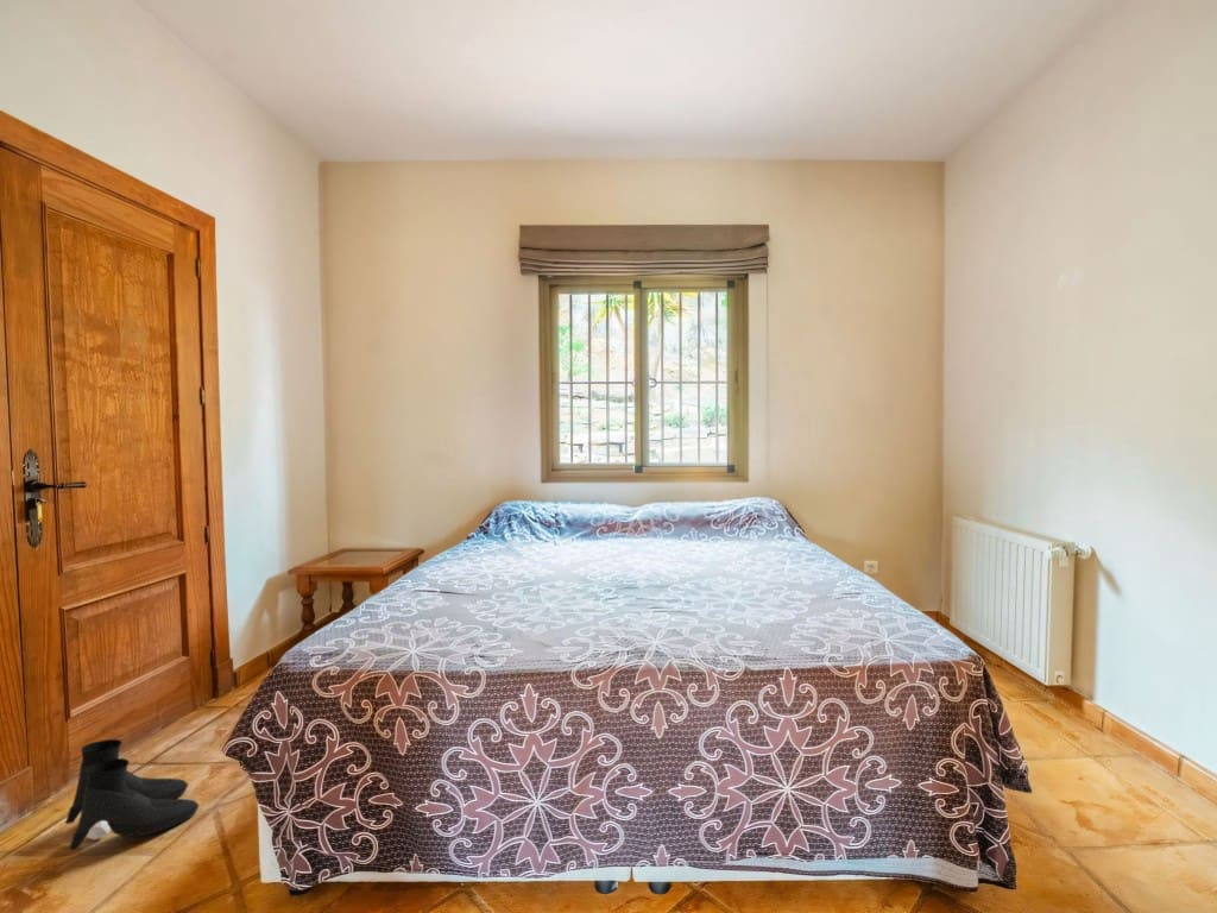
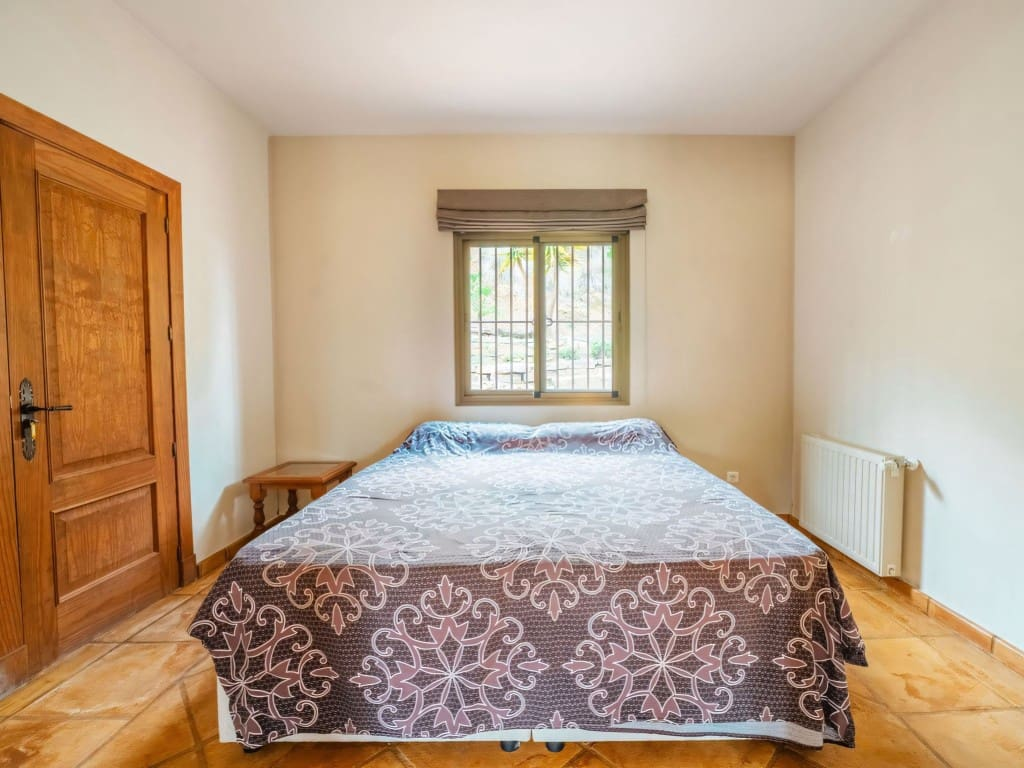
- boots (132, 781)
